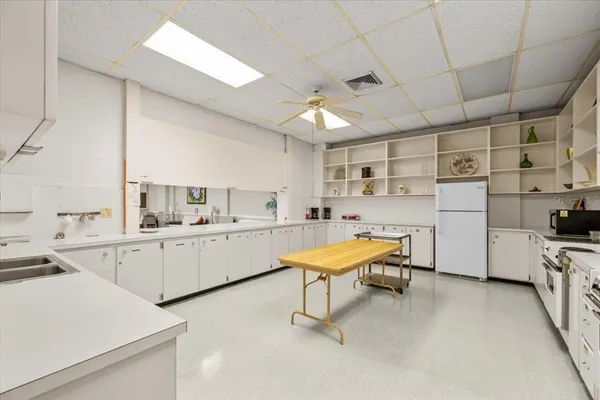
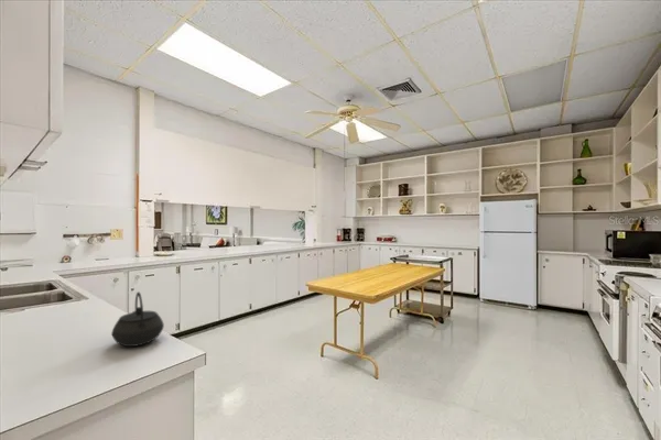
+ kettle (138, 316)
